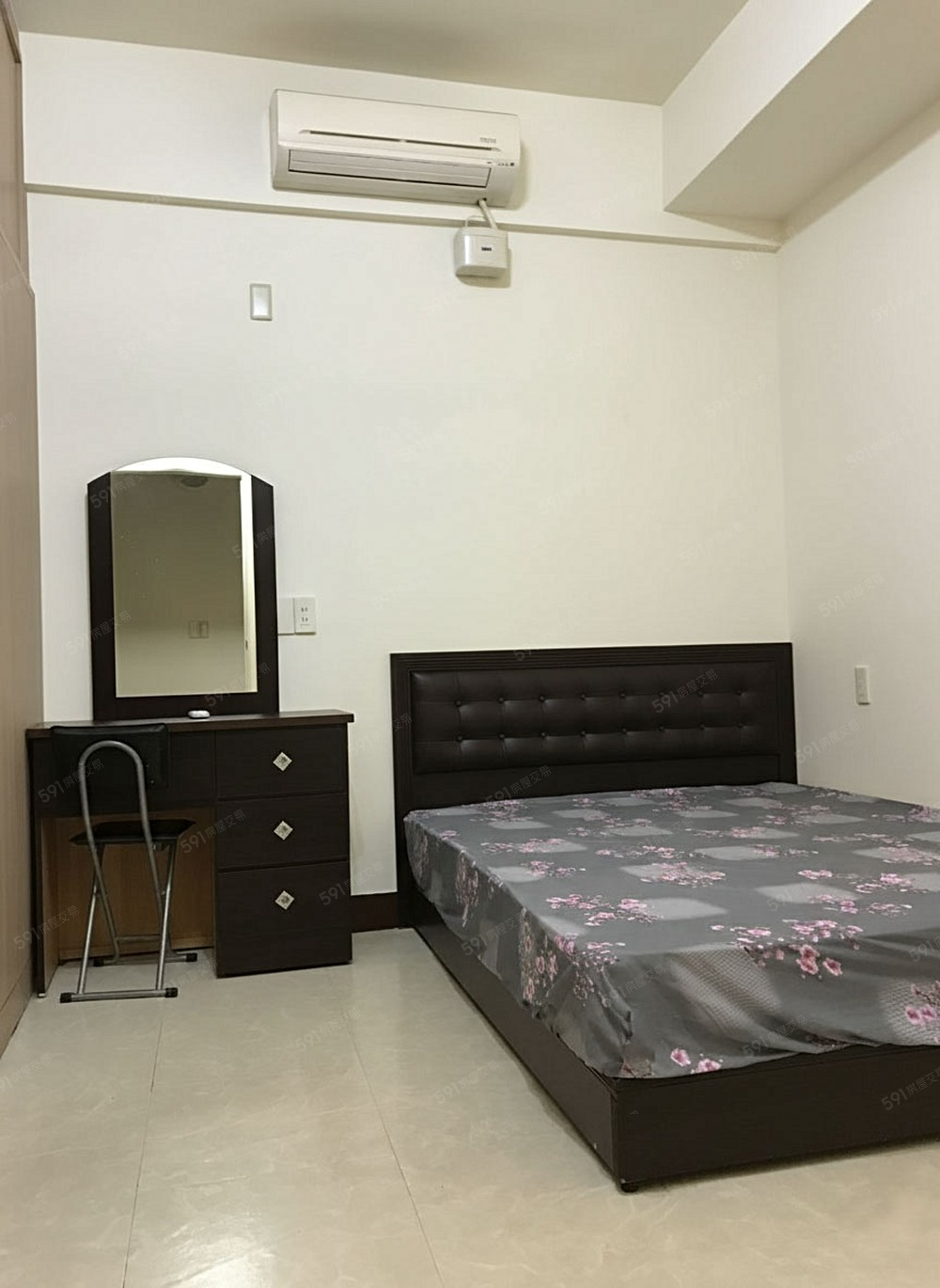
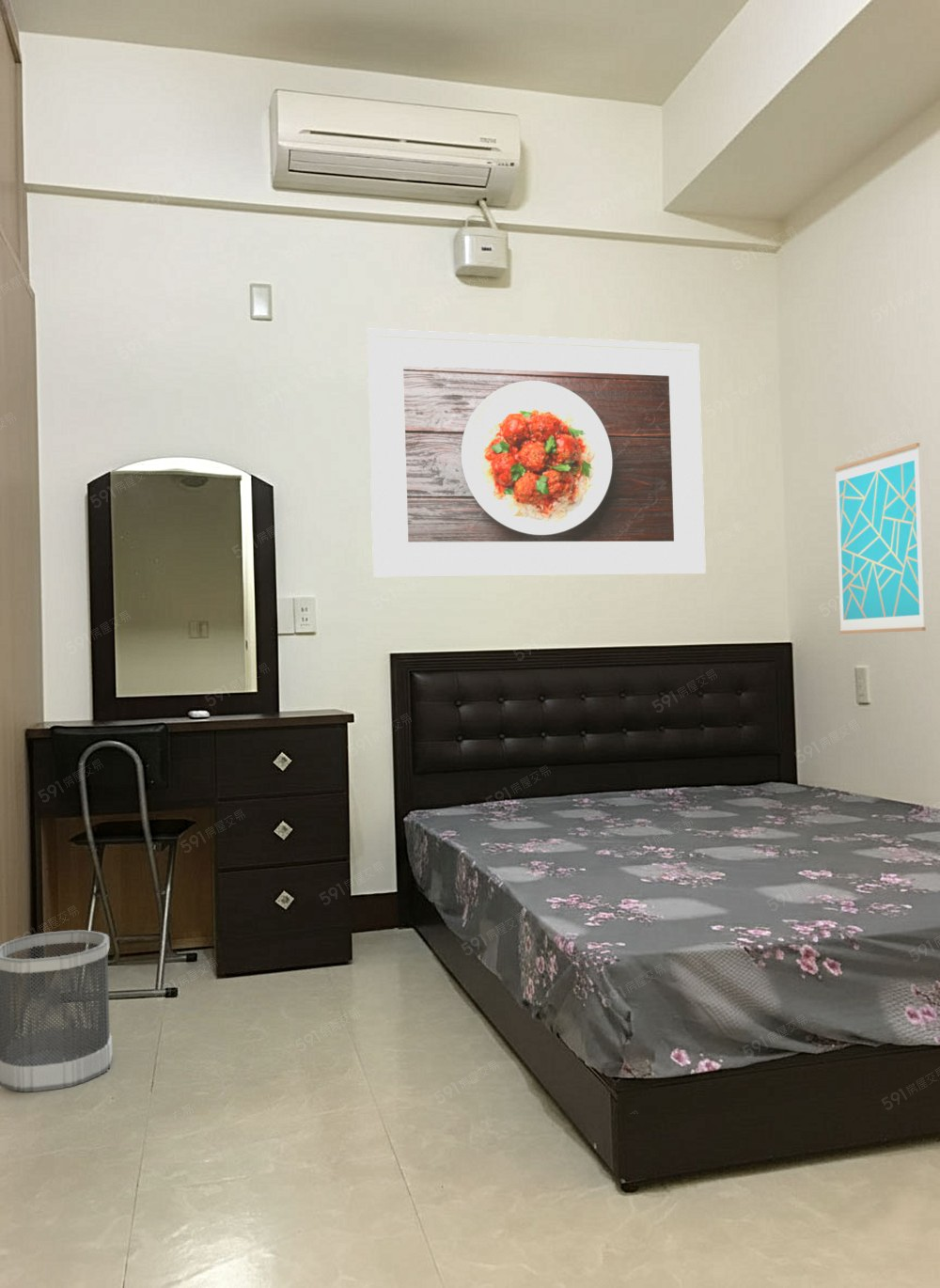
+ wall art (877, 543)
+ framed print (542, 456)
+ wastebasket (54, 1007)
